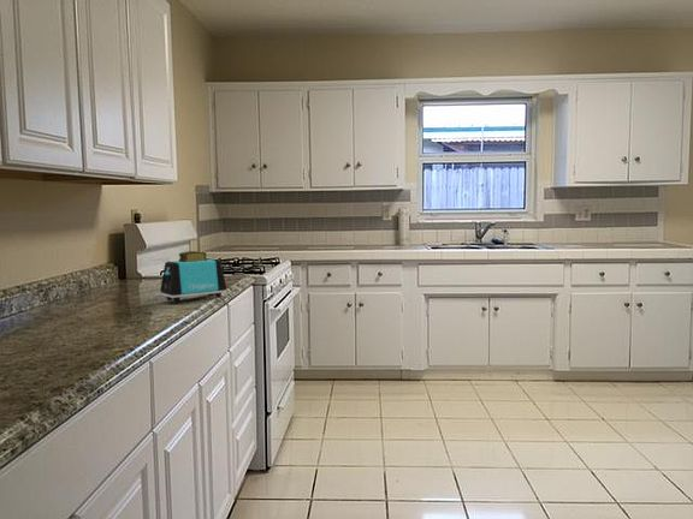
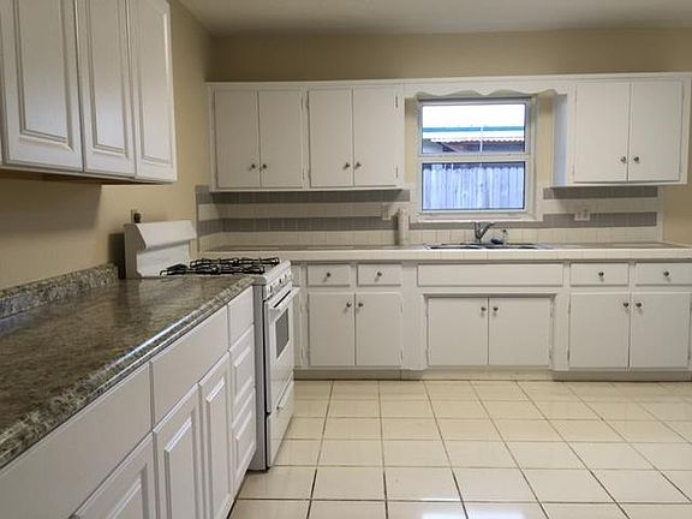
- toaster (192, 275)
